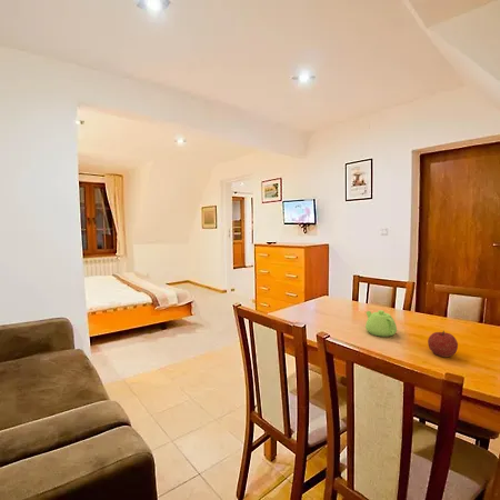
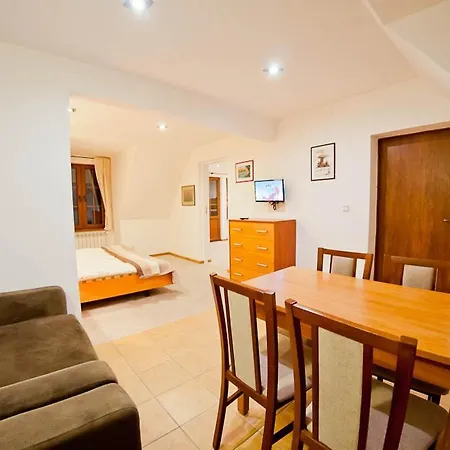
- teapot (379, 320)
- fruit (442, 342)
